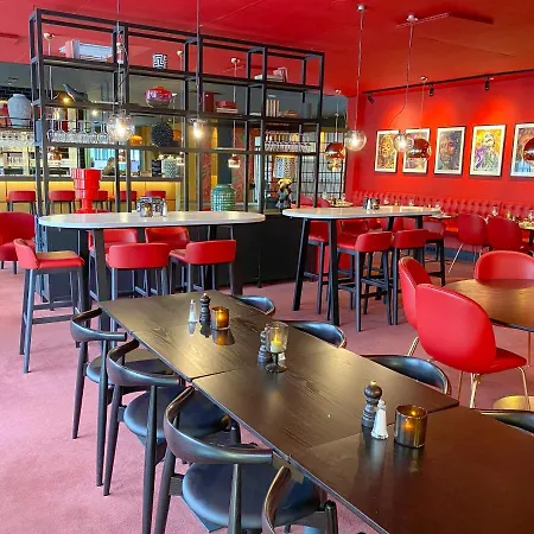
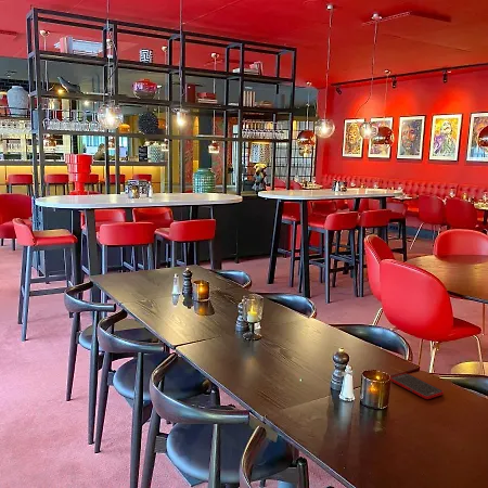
+ cell phone (415, 385)
